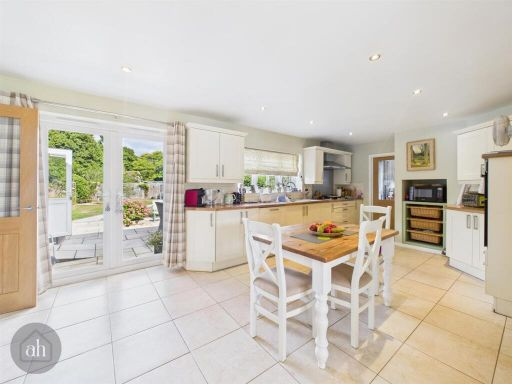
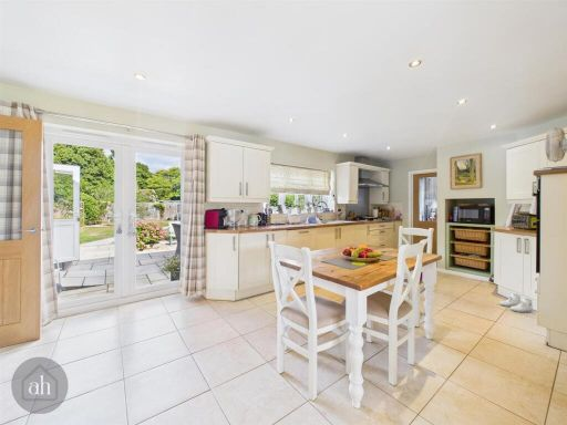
+ boots (515, 301)
